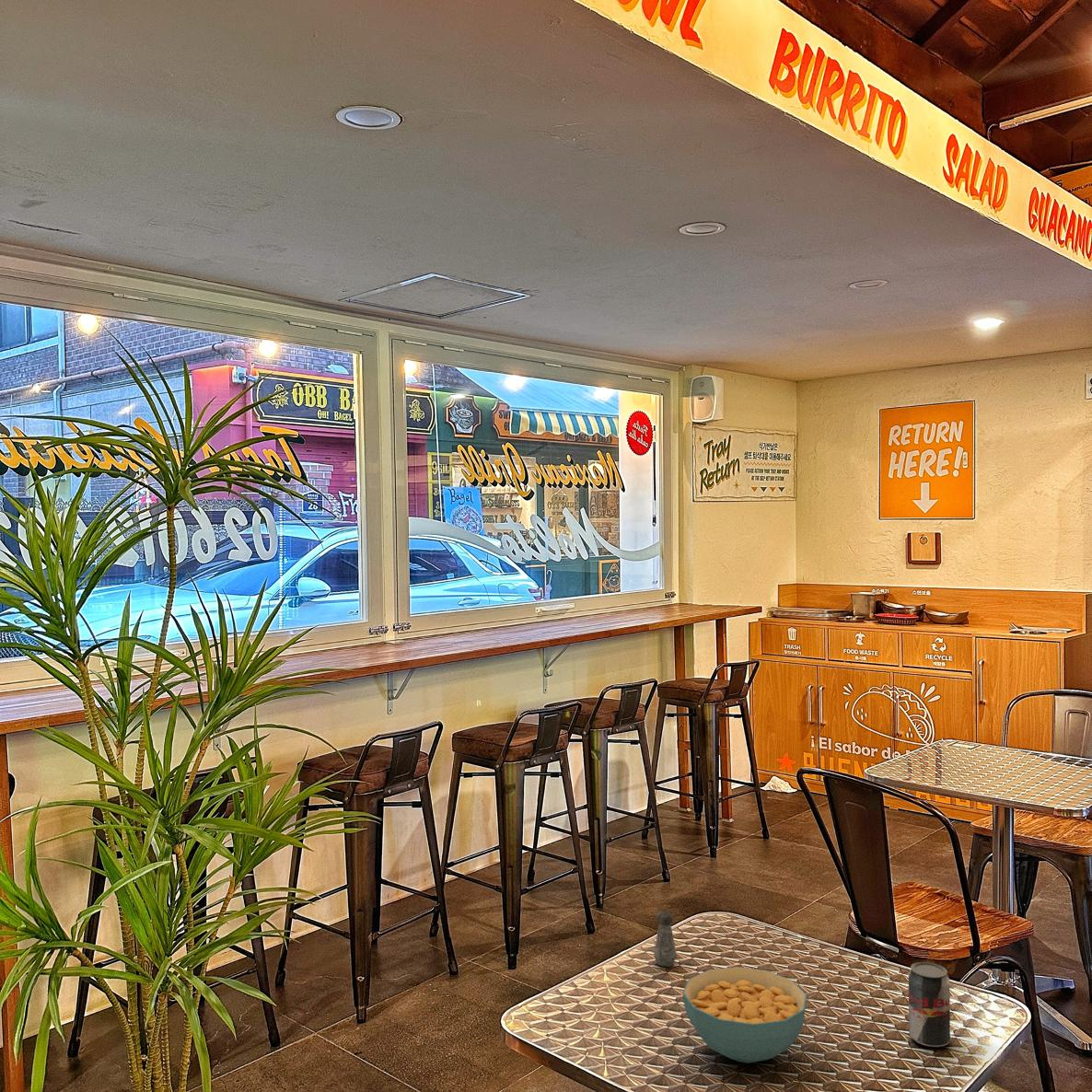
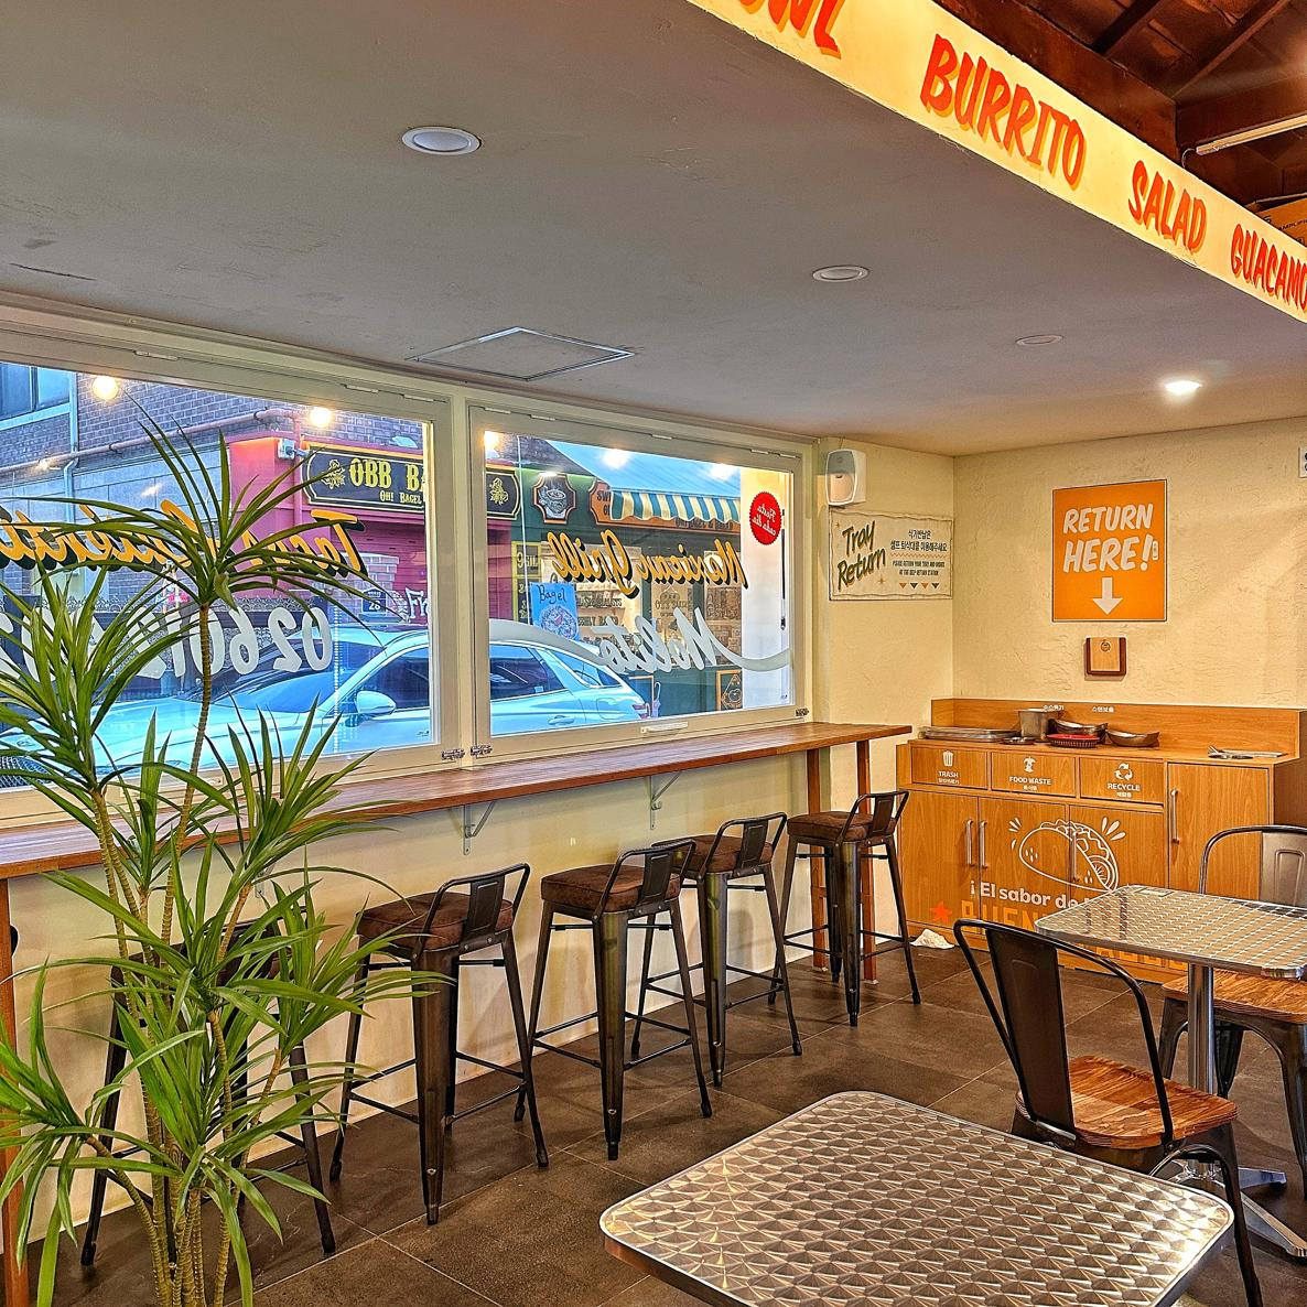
- beverage can (929, 1004)
- cereal bowl (745, 1023)
- salt shaker (665, 938)
